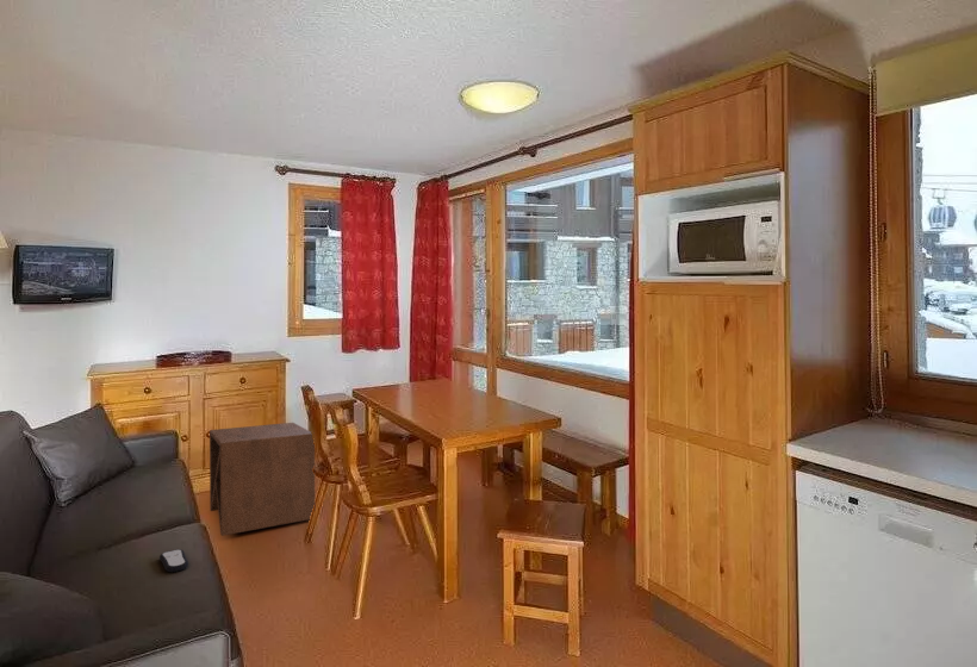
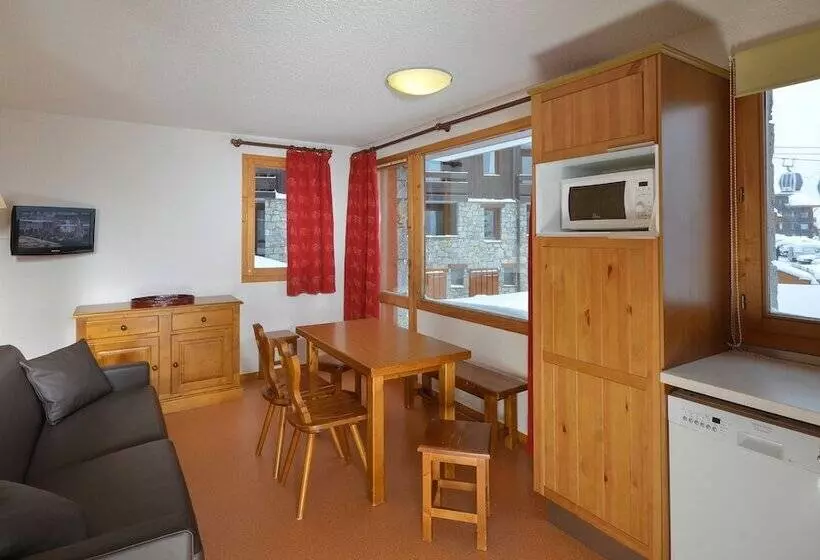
- side table (261, 473)
- remote control (174, 560)
